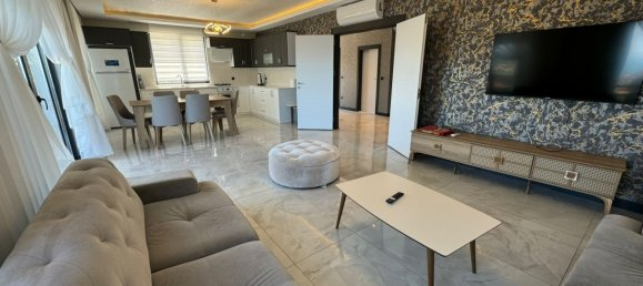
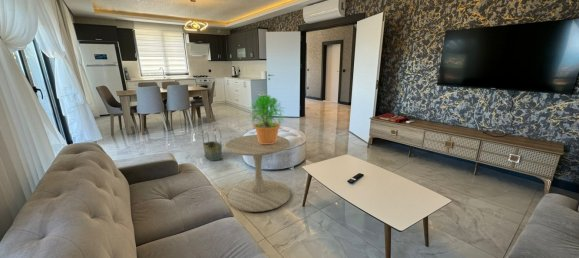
+ side table (258, 169)
+ basket (212, 143)
+ potted plant (267, 117)
